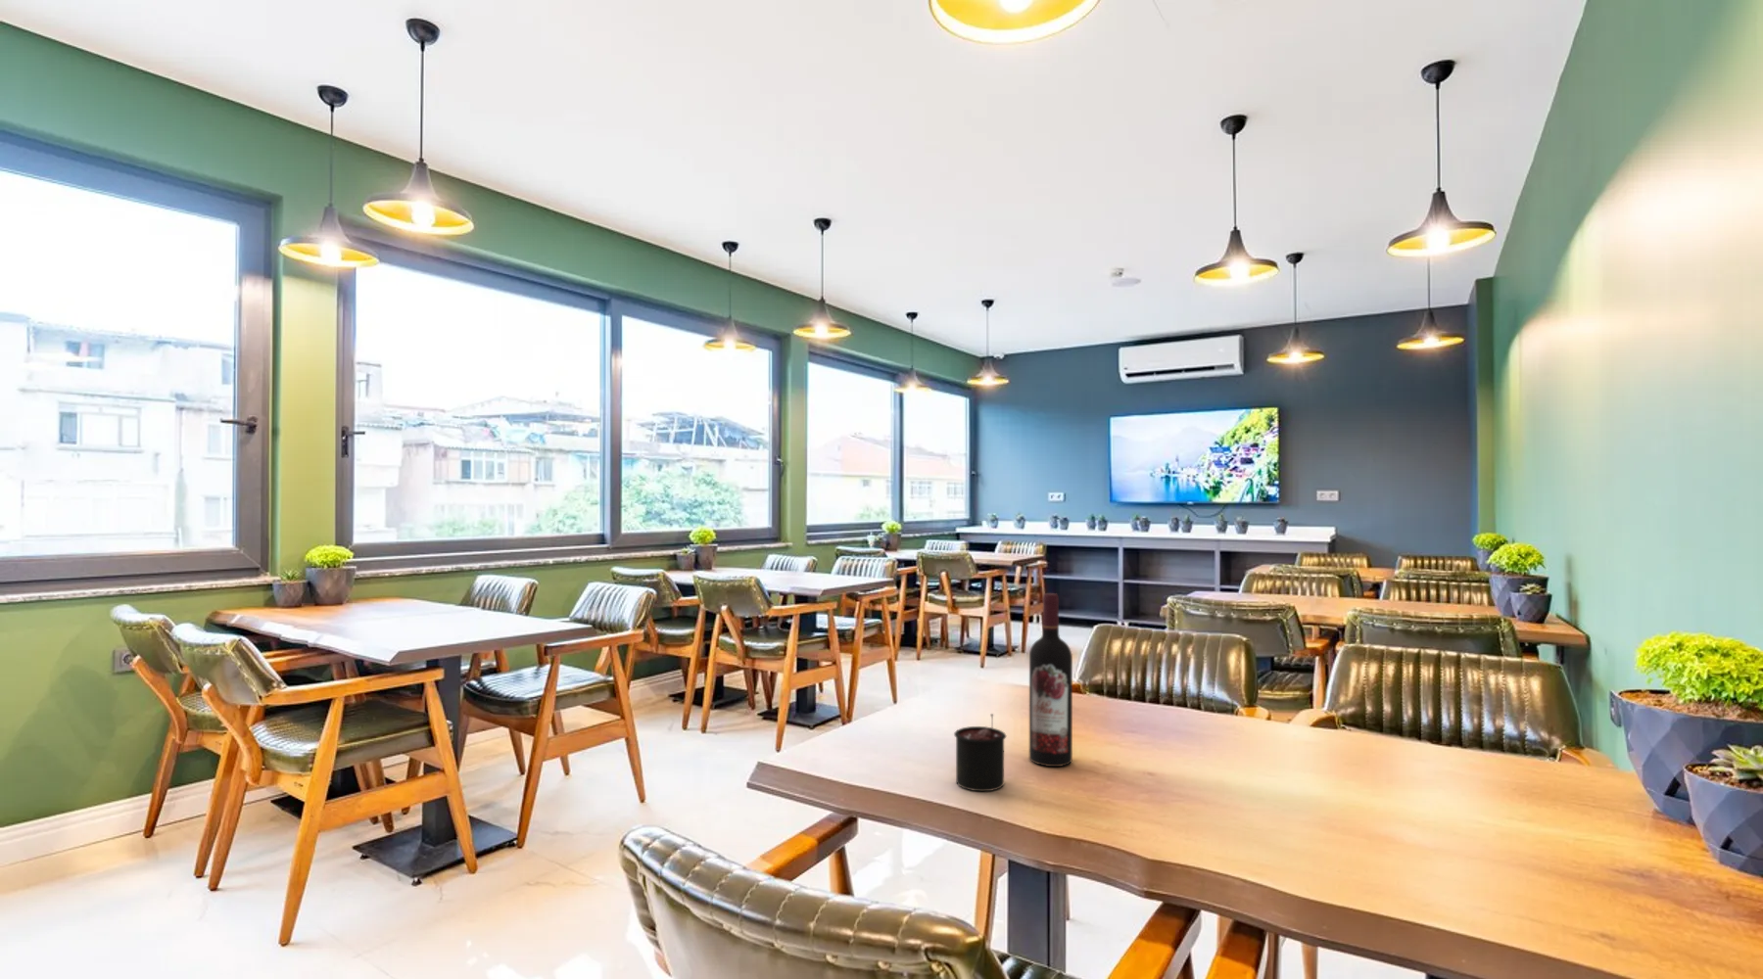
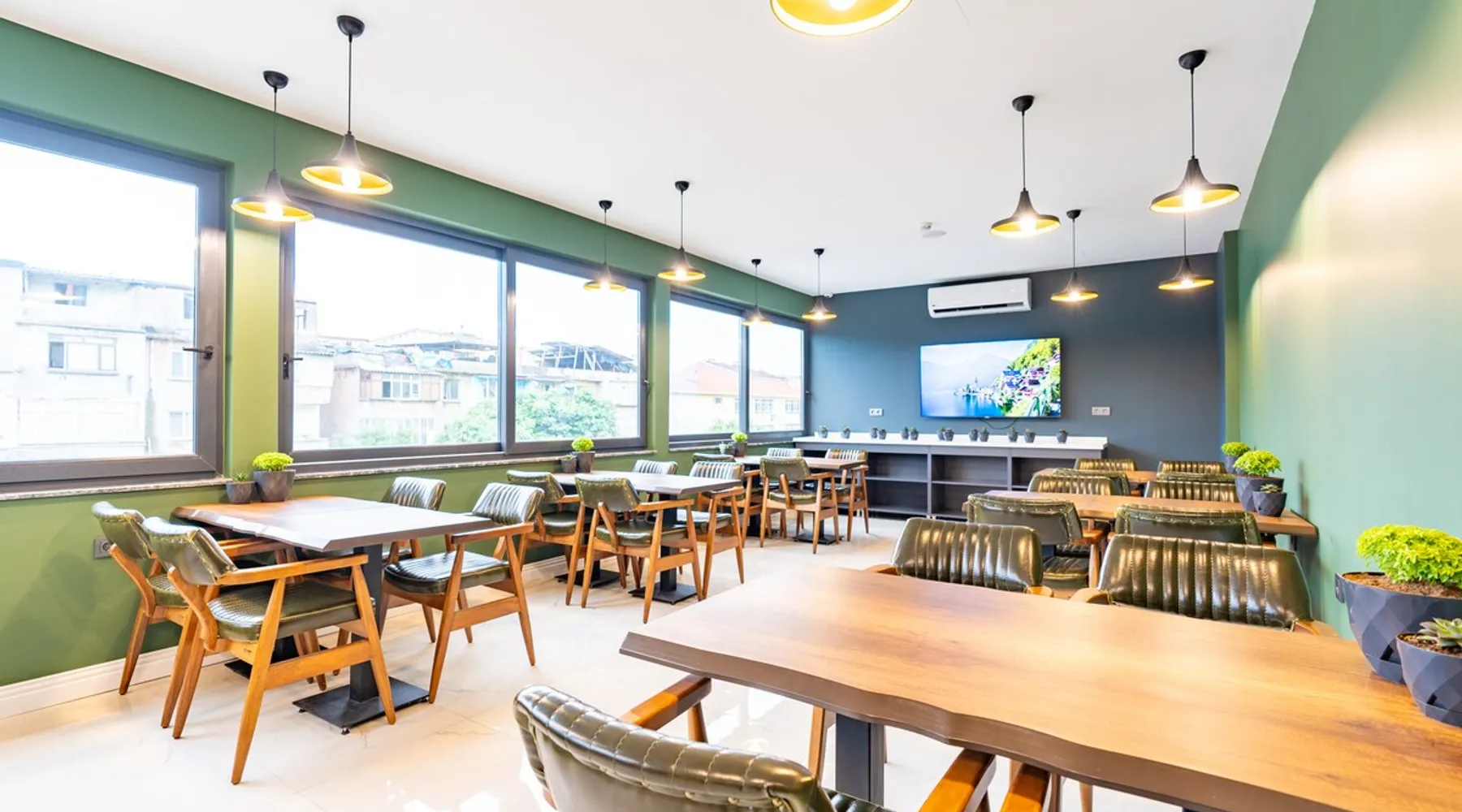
- candle (979, 746)
- wine bottle (1050, 676)
